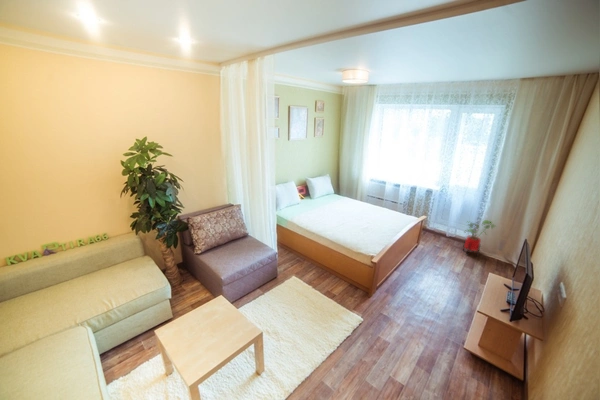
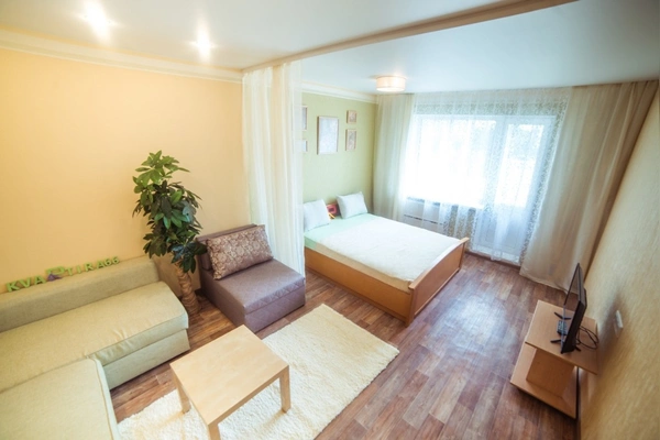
- house plant (475, 236)
